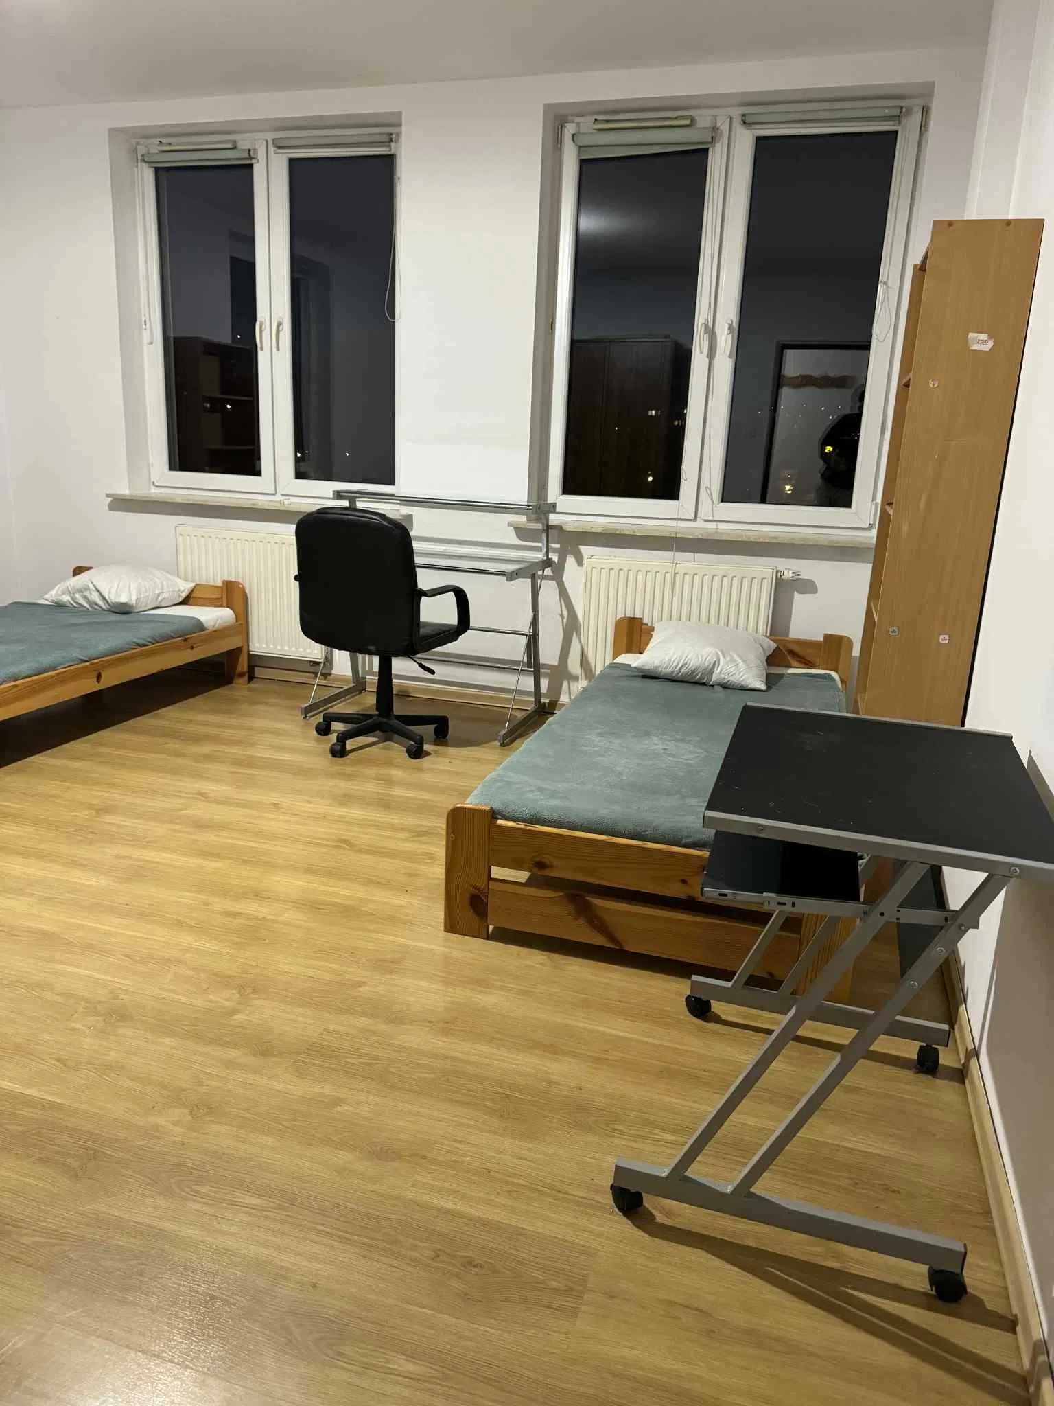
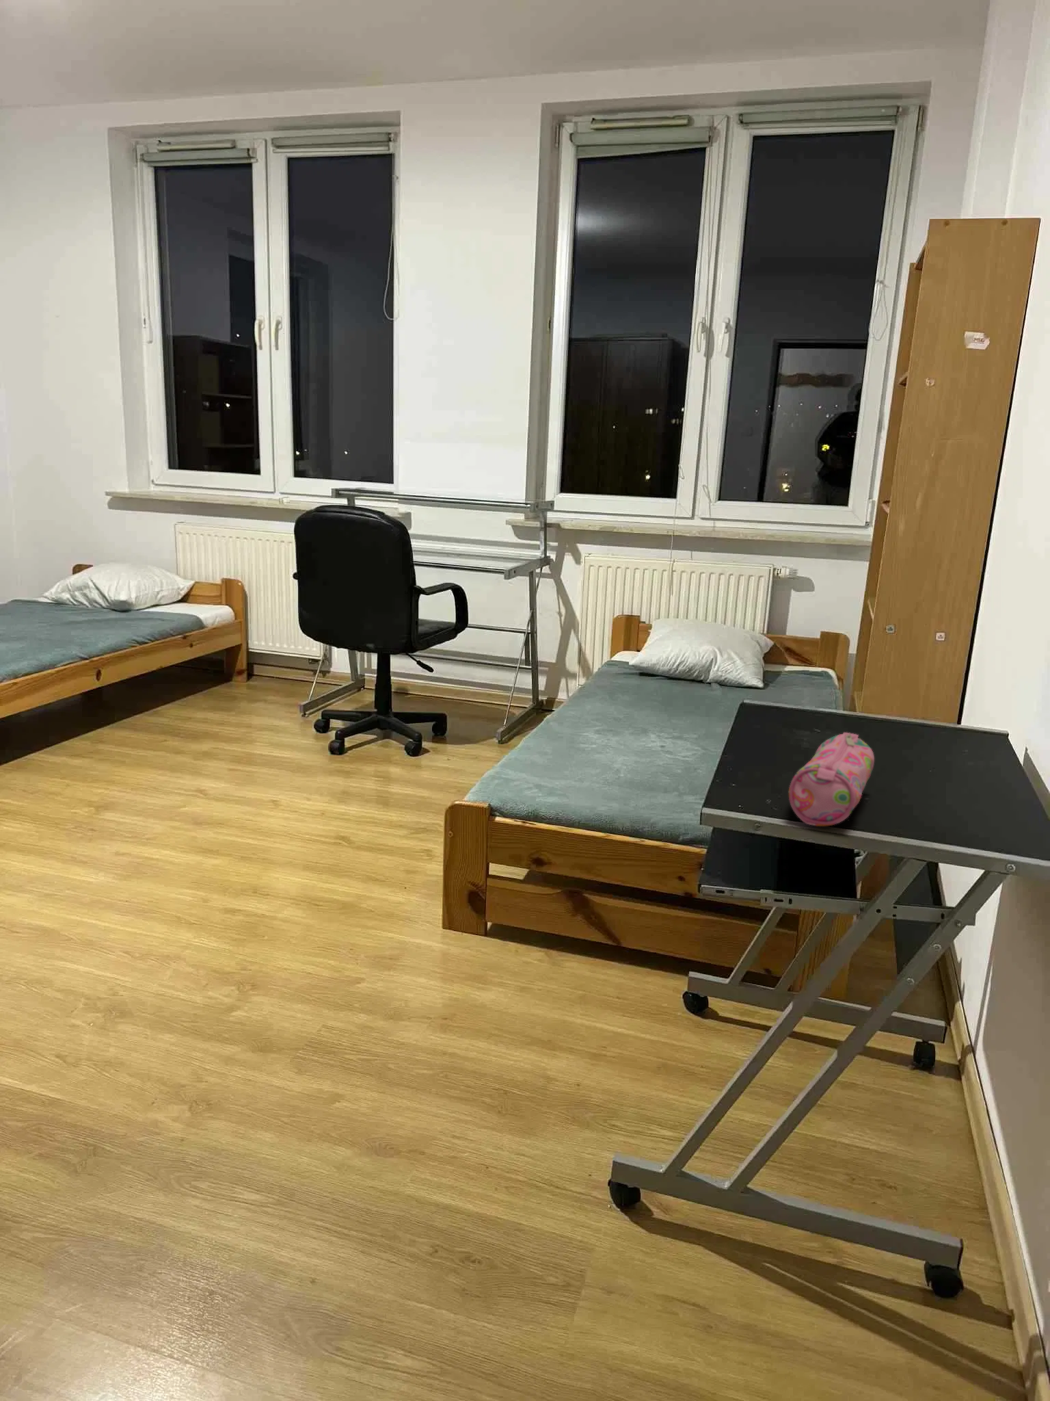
+ pencil case (834, 776)
